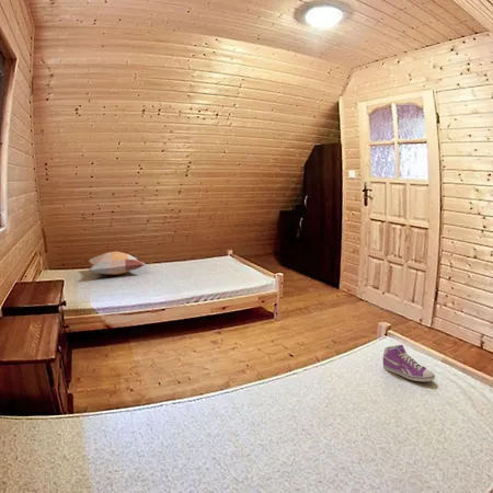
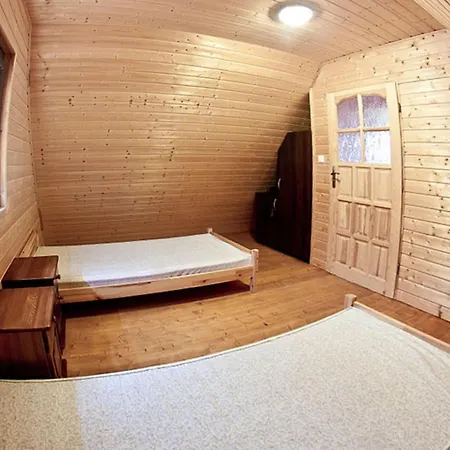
- decorative pillow (115, 262)
- sneaker (408, 360)
